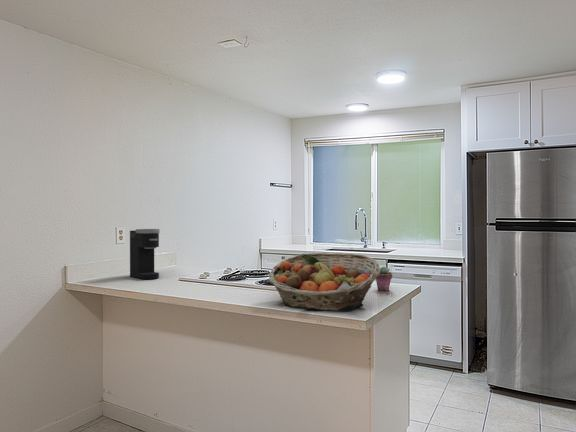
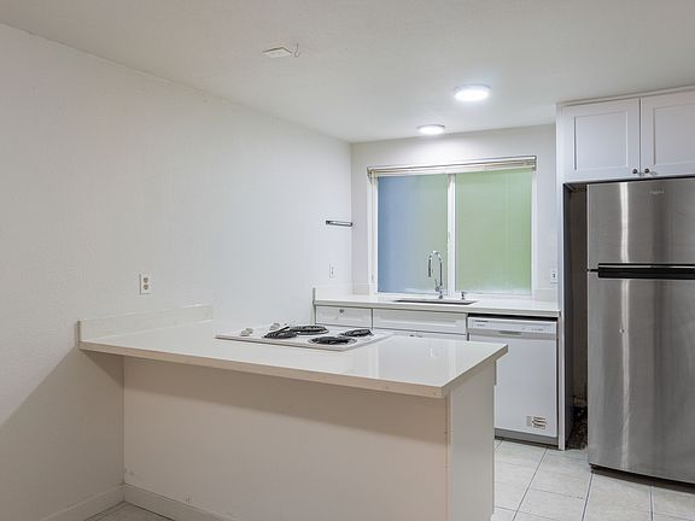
- potted succulent (383, 277)
- coffee maker (144, 252)
- fruit basket (323, 279)
